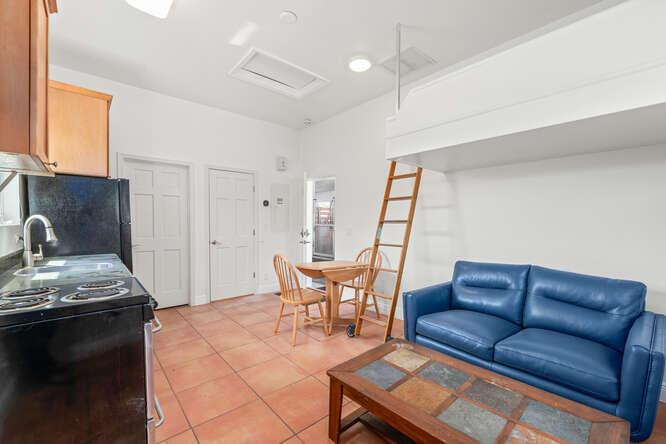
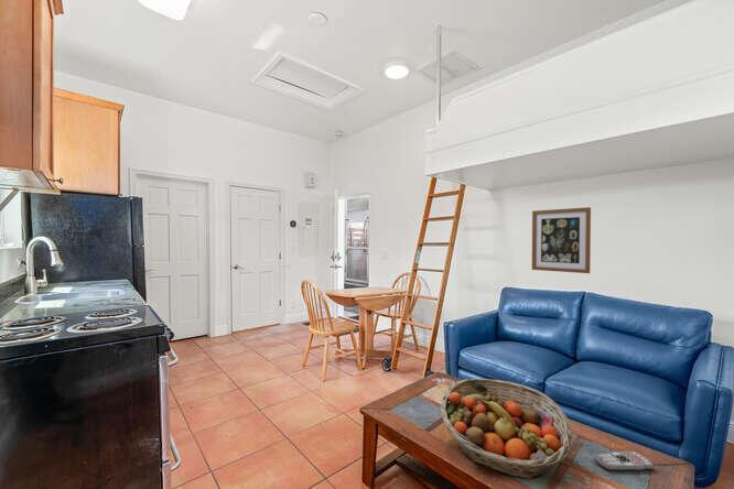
+ remote control (622, 460)
+ fruit basket (500, 423)
+ wall art (559, 240)
